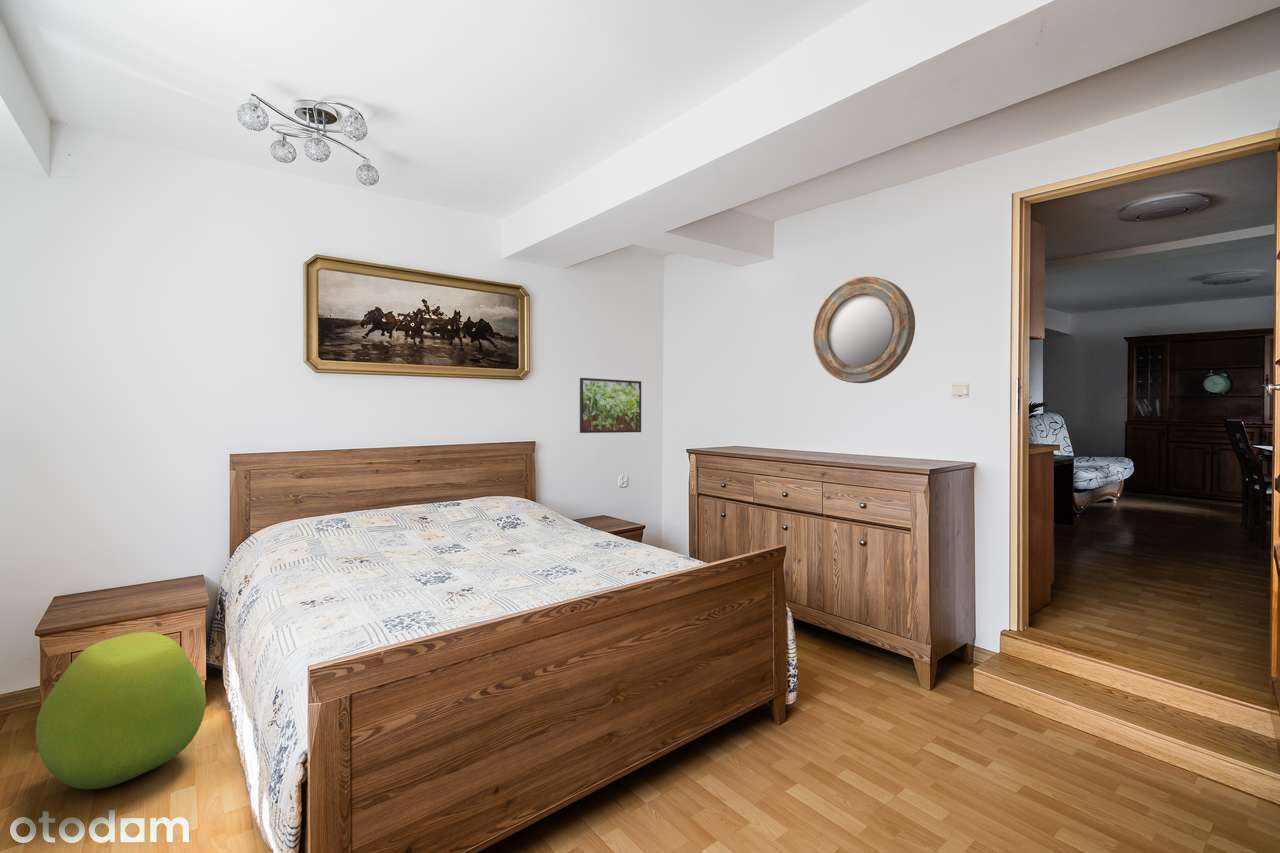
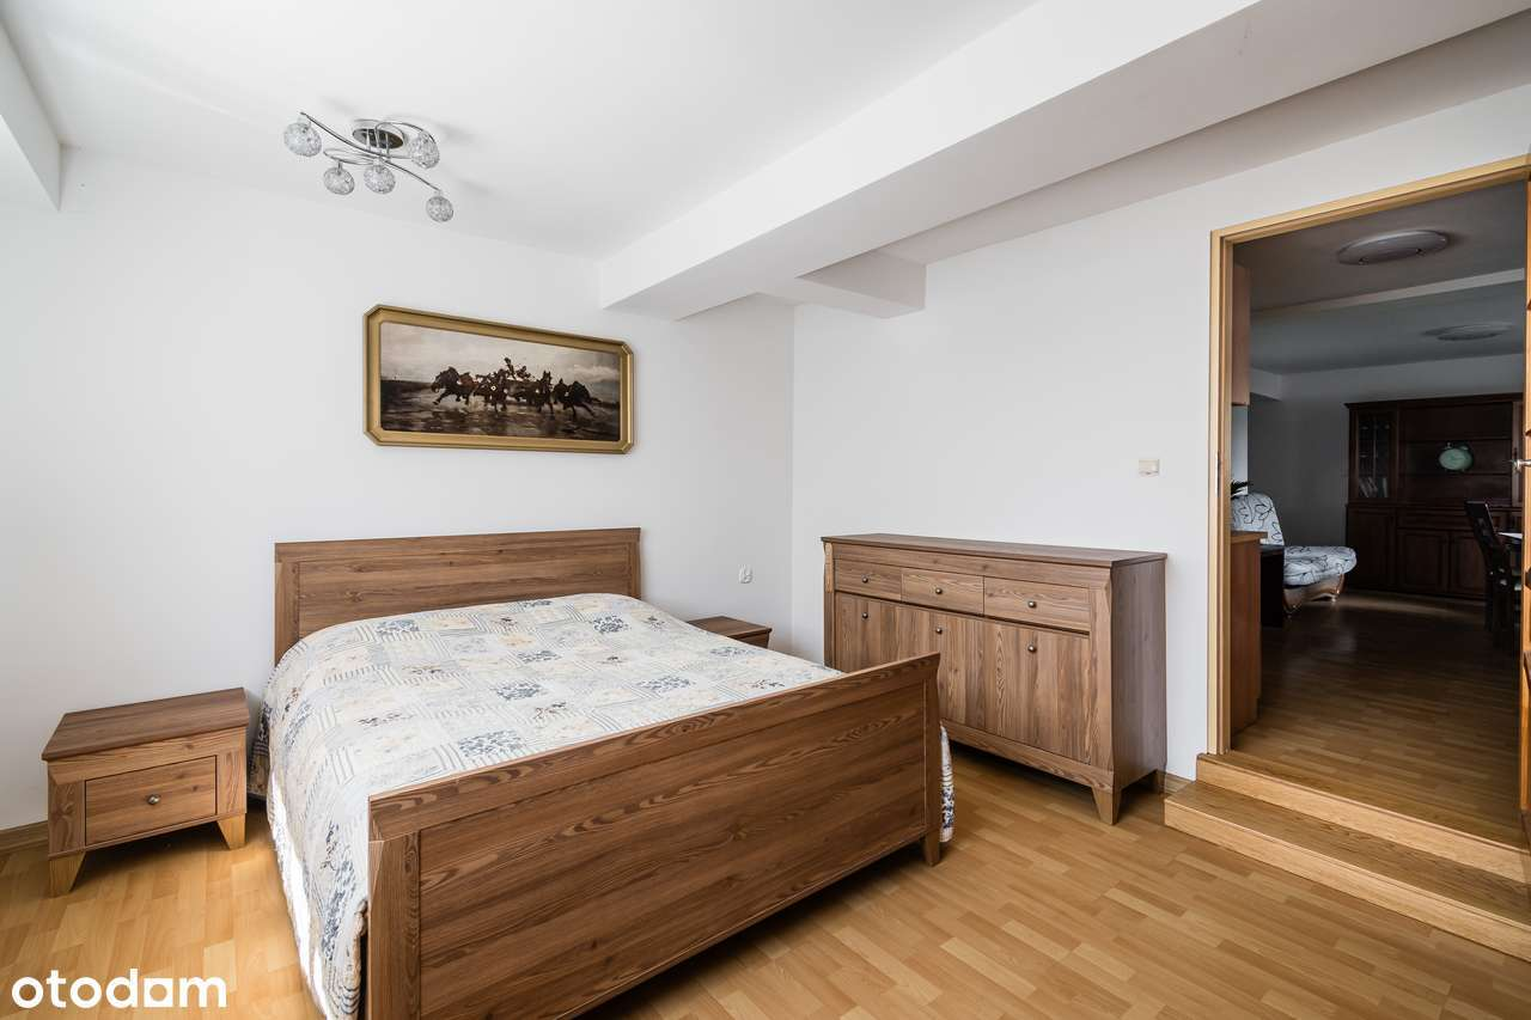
- home mirror (860, 330)
- ottoman (125, 706)
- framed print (611, 406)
